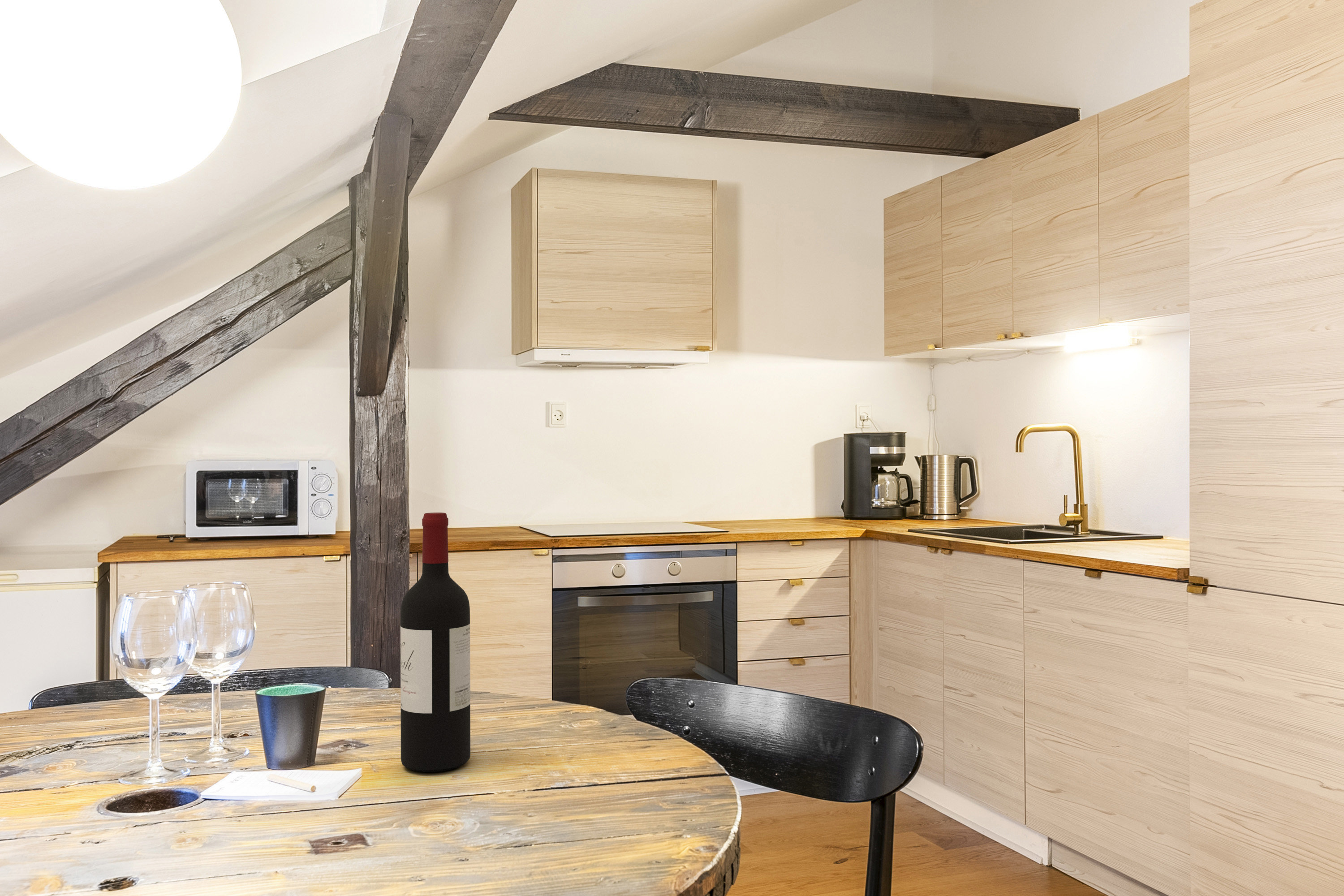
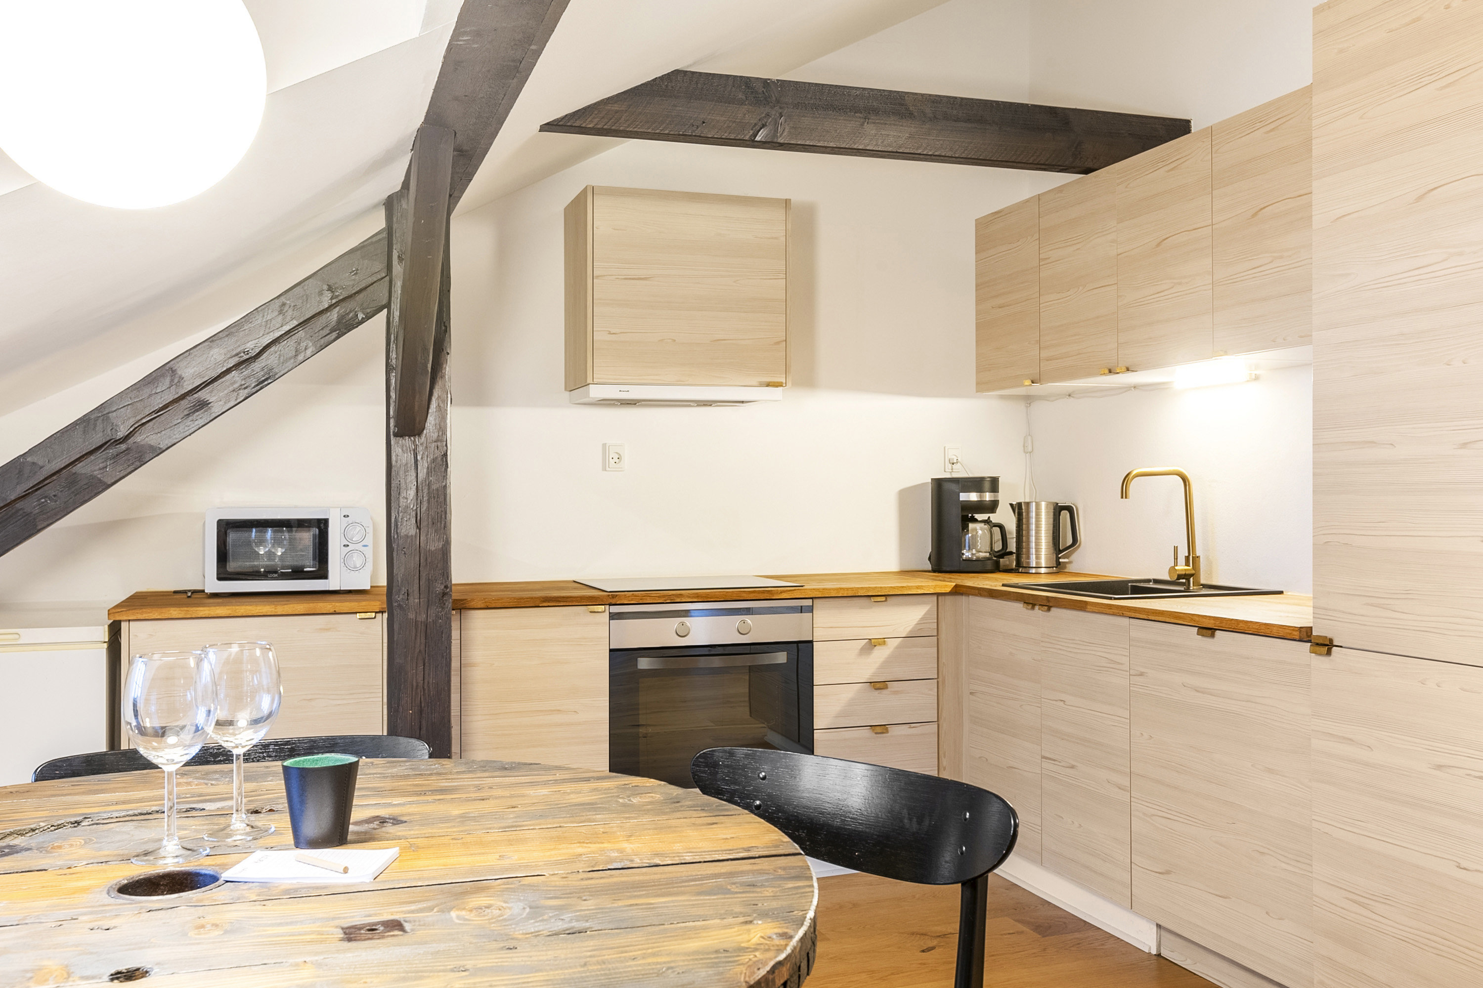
- wine bottle (435, 638)
